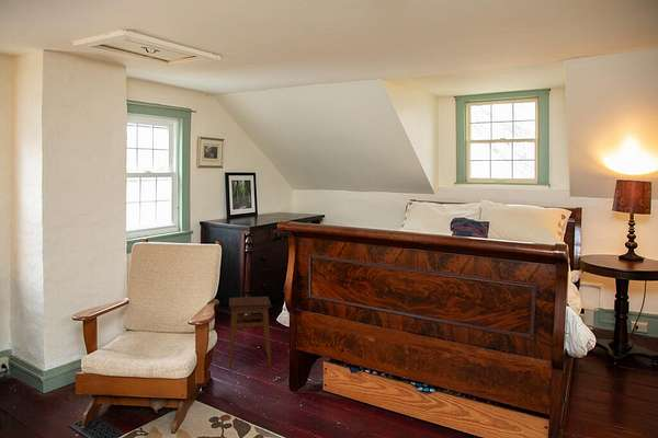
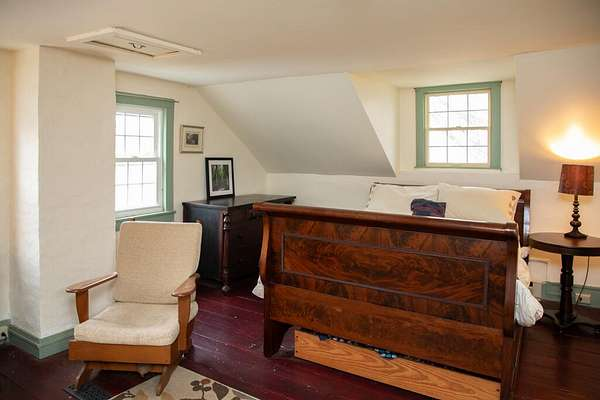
- stool (249, 326)
